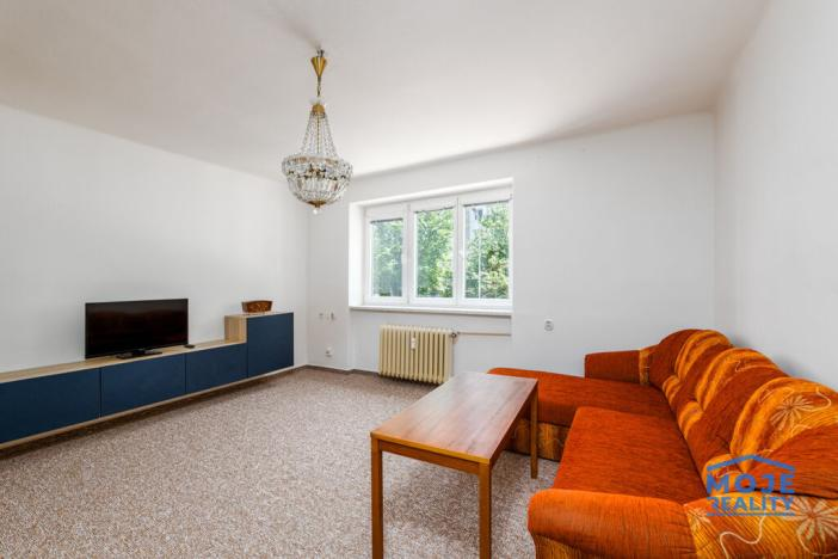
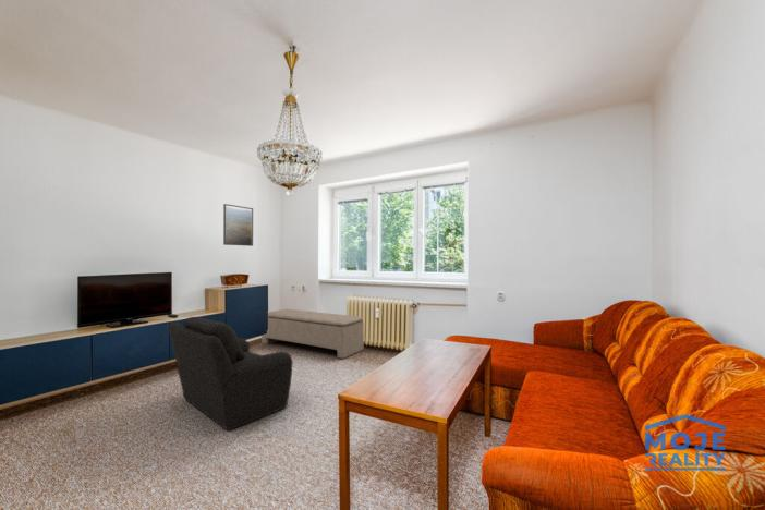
+ bench (311, 330)
+ armchair (229, 361)
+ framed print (239, 226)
